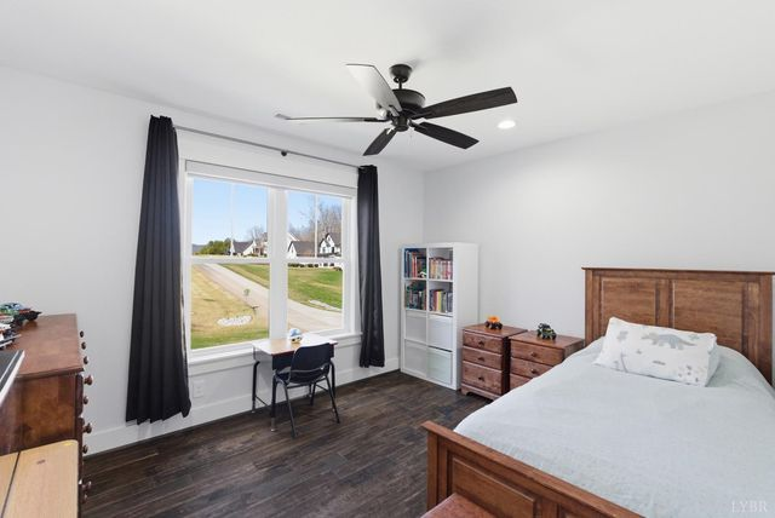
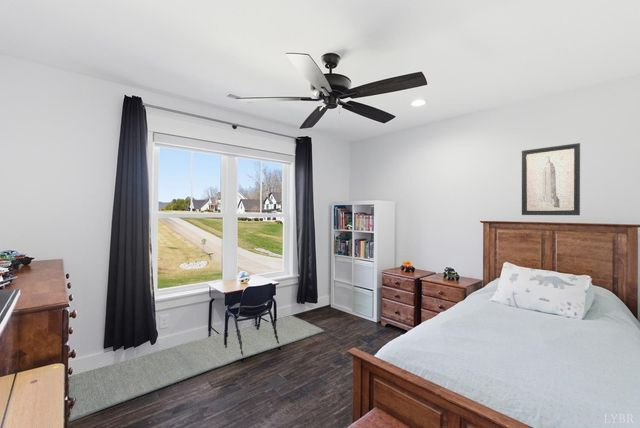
+ rug (213, 350)
+ wall art (549, 181)
